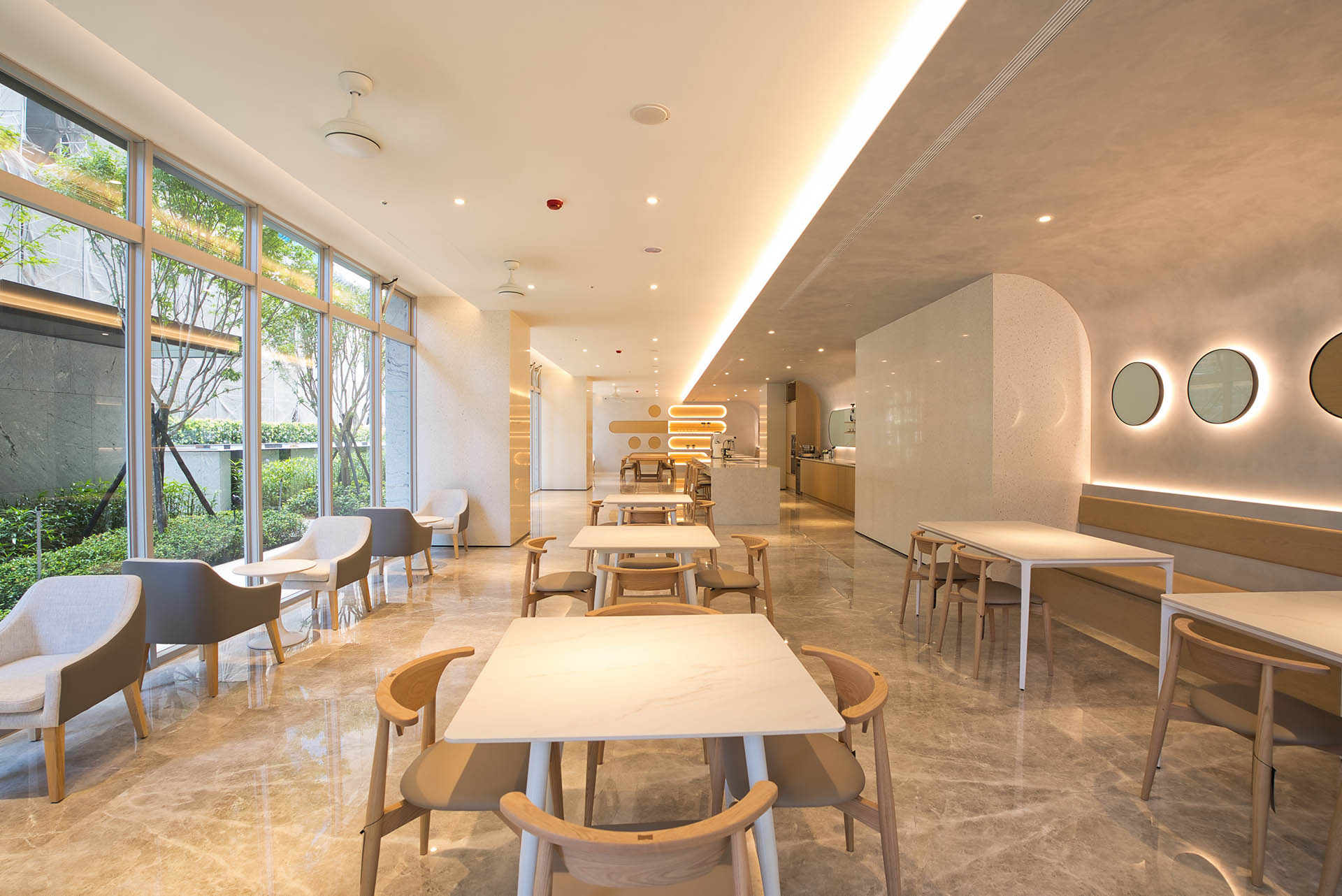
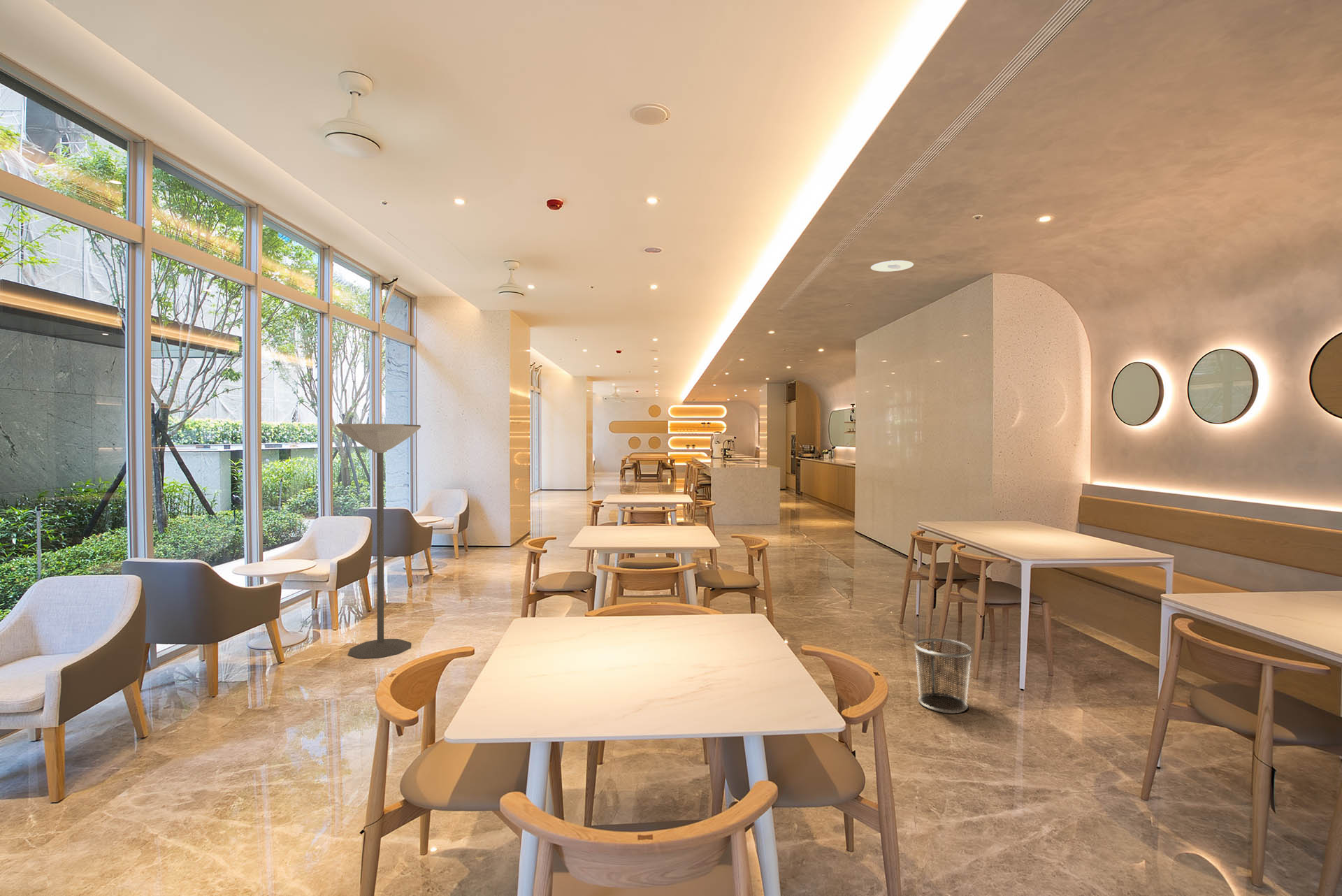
+ waste bin (942, 674)
+ recessed light (892, 263)
+ floor lamp (380, 537)
